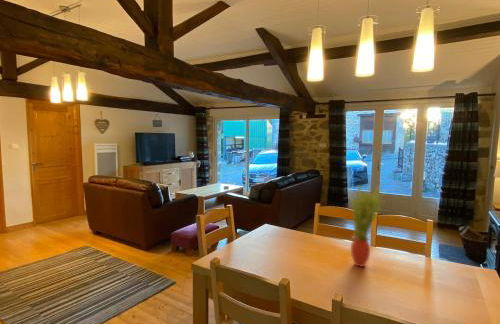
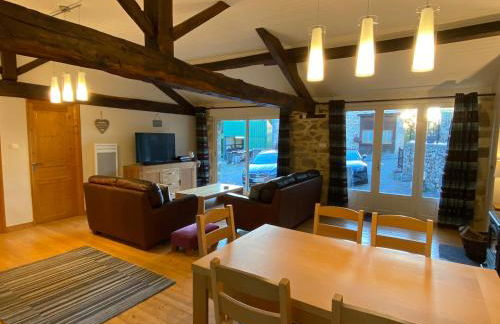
- potted plant (365, 224)
